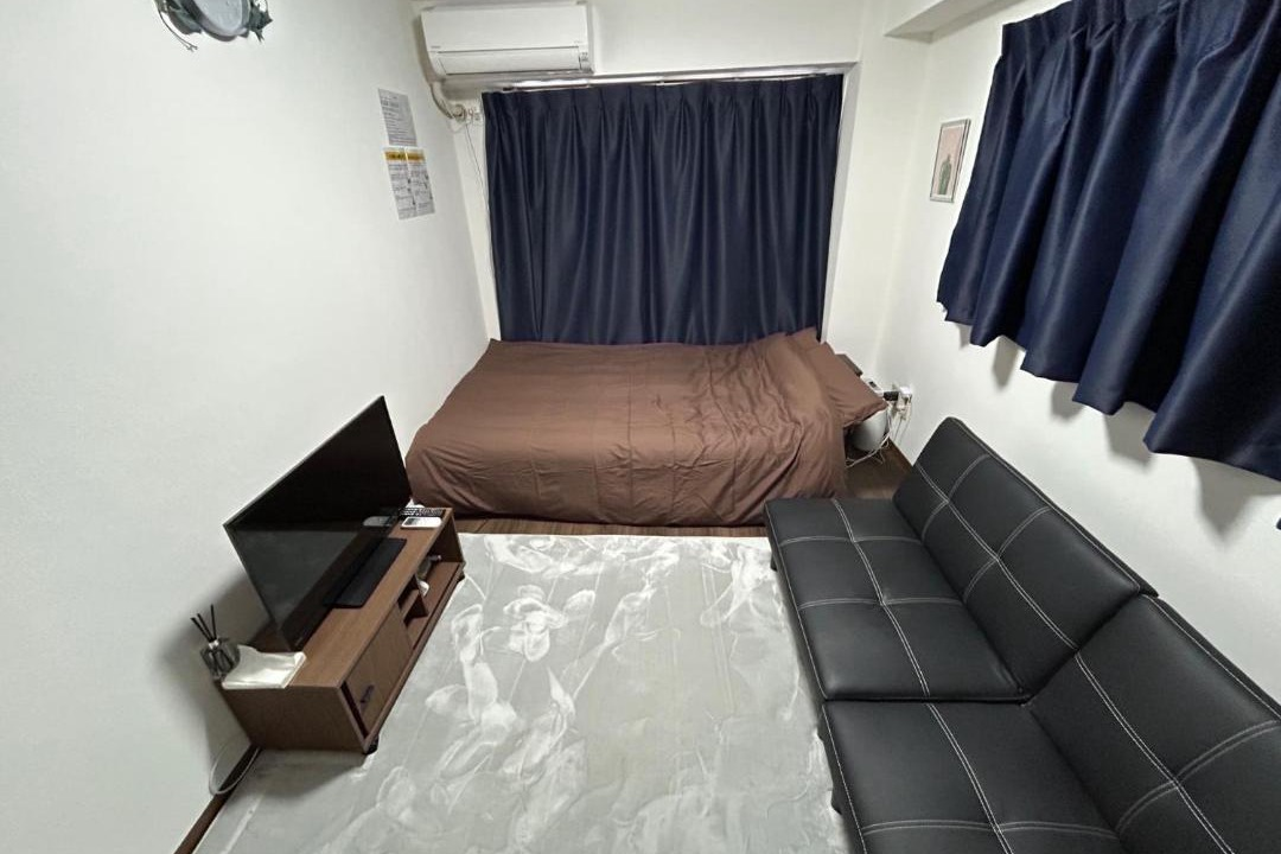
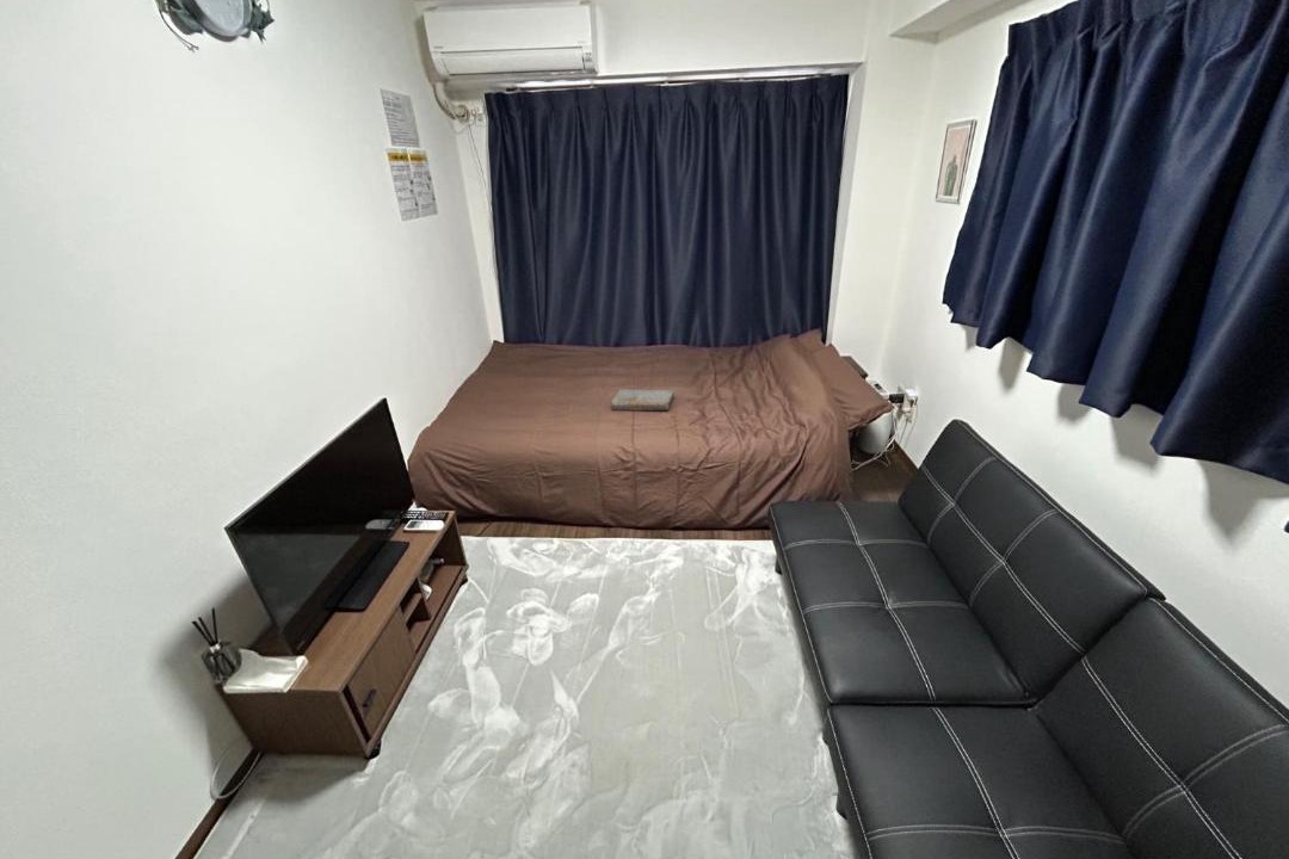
+ book (642, 398)
